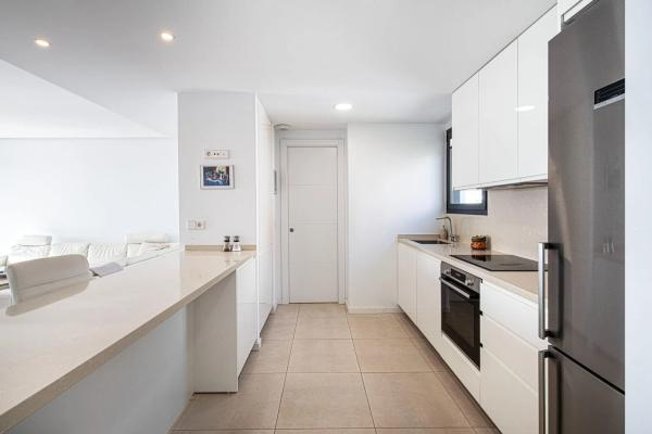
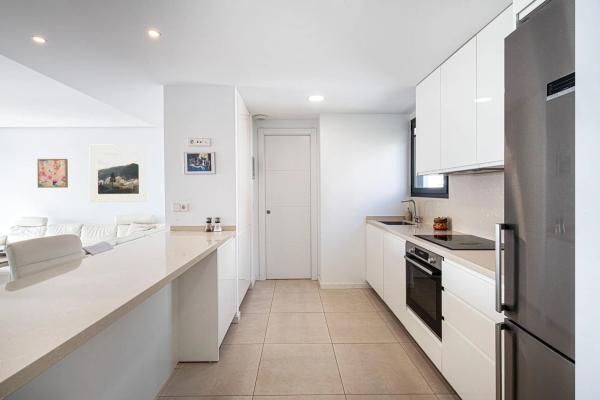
+ wall art (52, 173)
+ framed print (118, 173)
